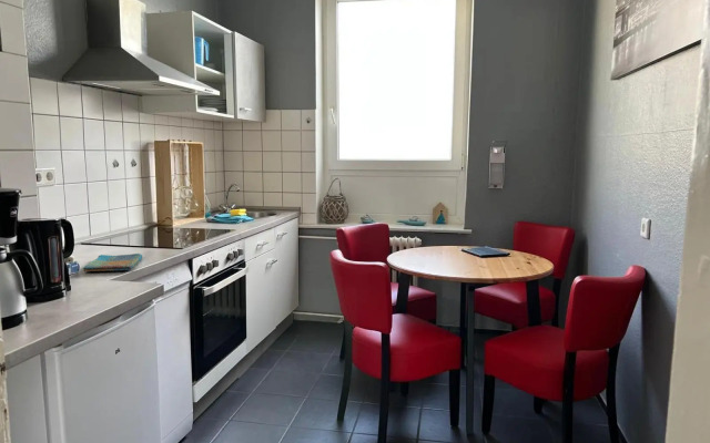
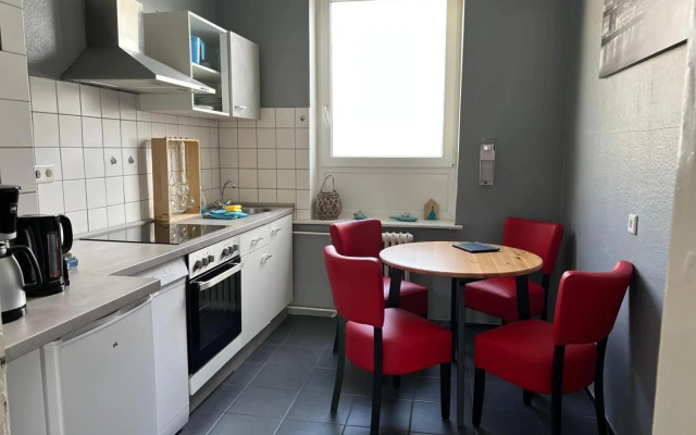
- dish towel (114, 261)
